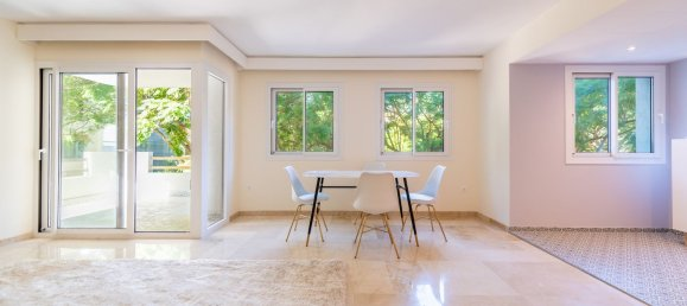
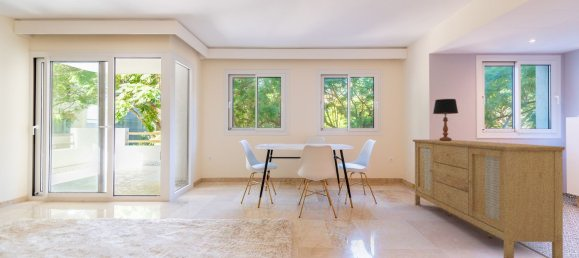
+ sideboard (467, 183)
+ table lamp (445, 120)
